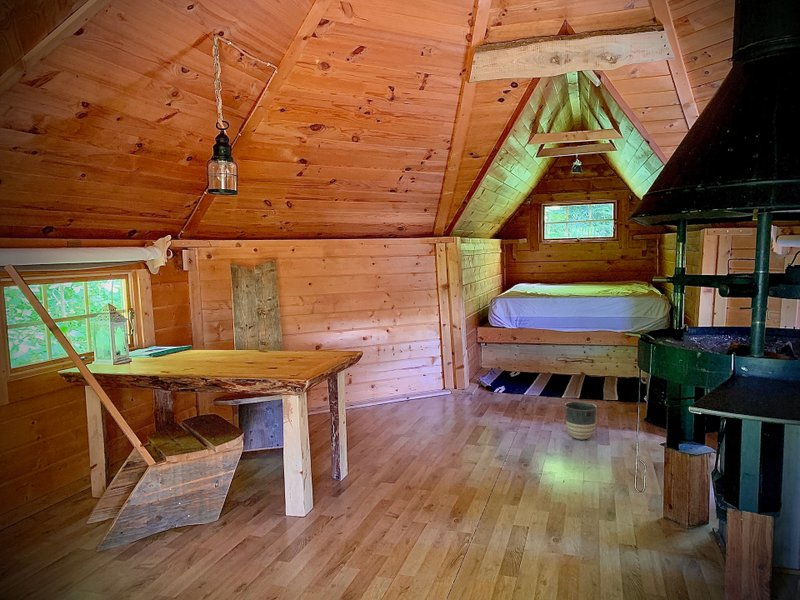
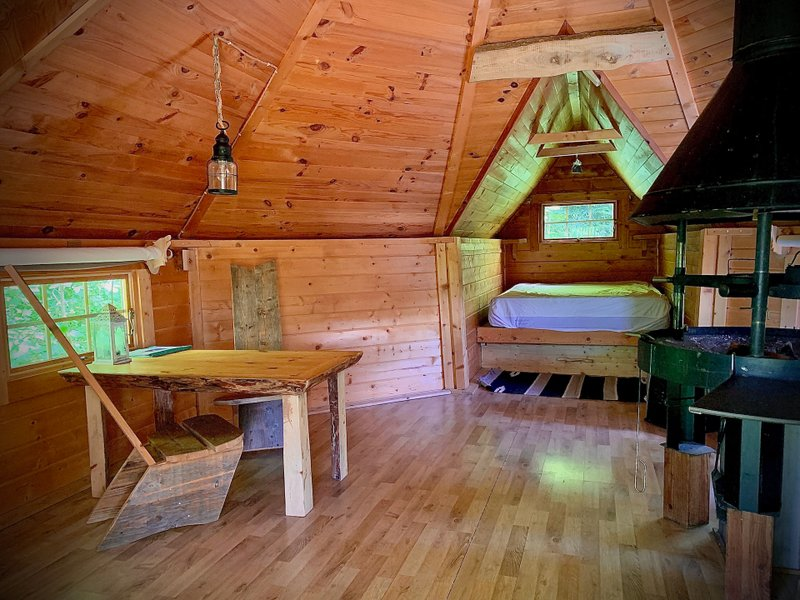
- planter (580, 422)
